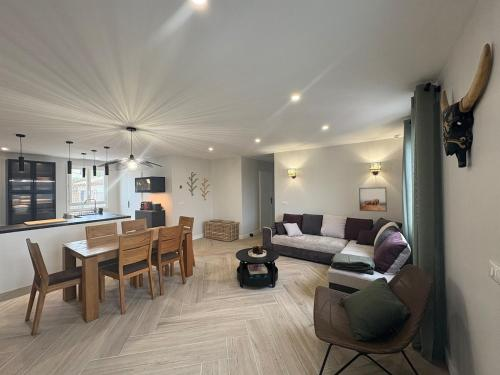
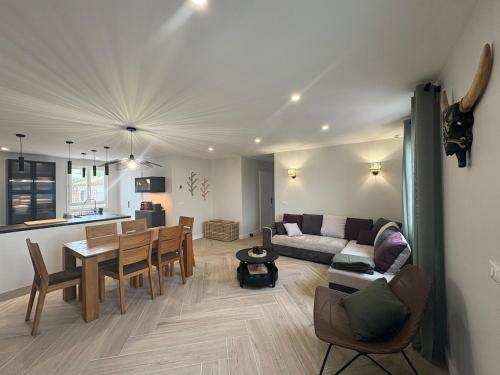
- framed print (372, 199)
